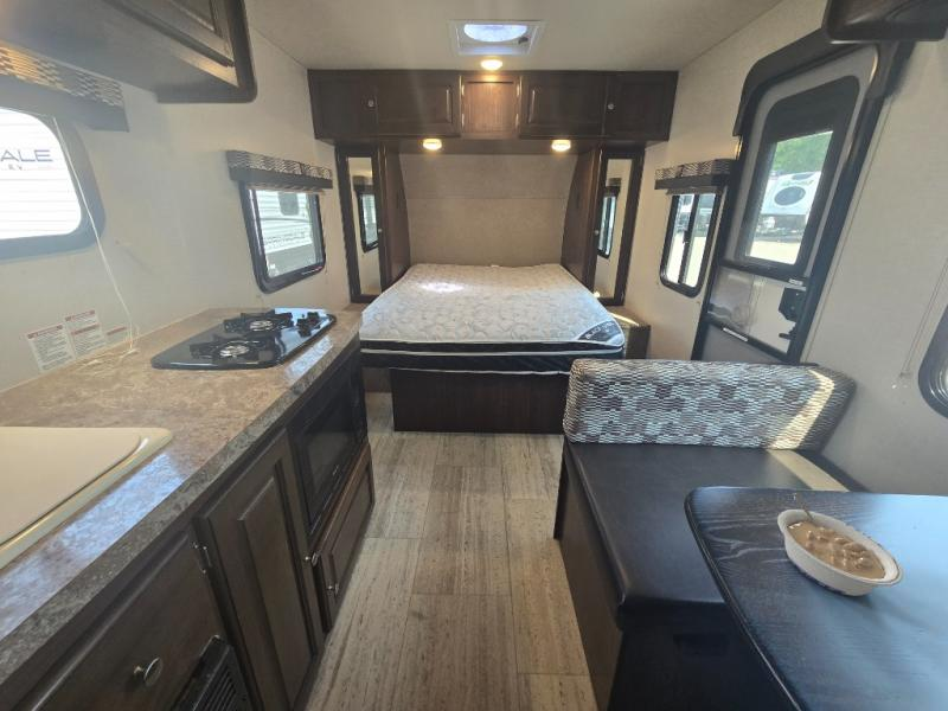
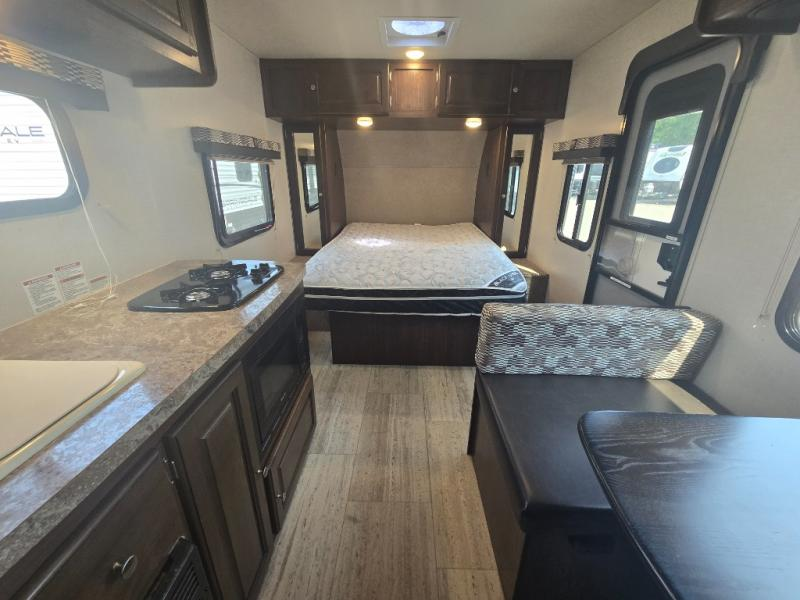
- legume (826, 550)
